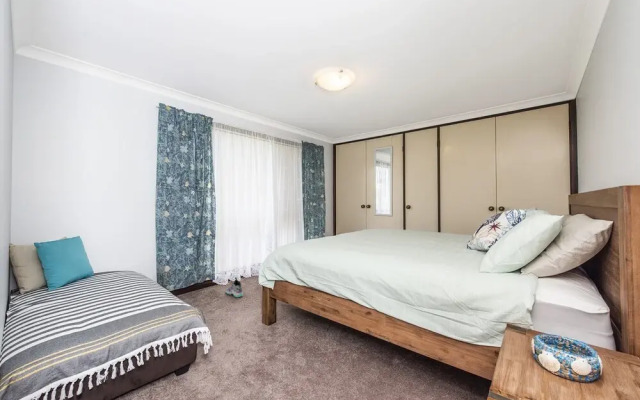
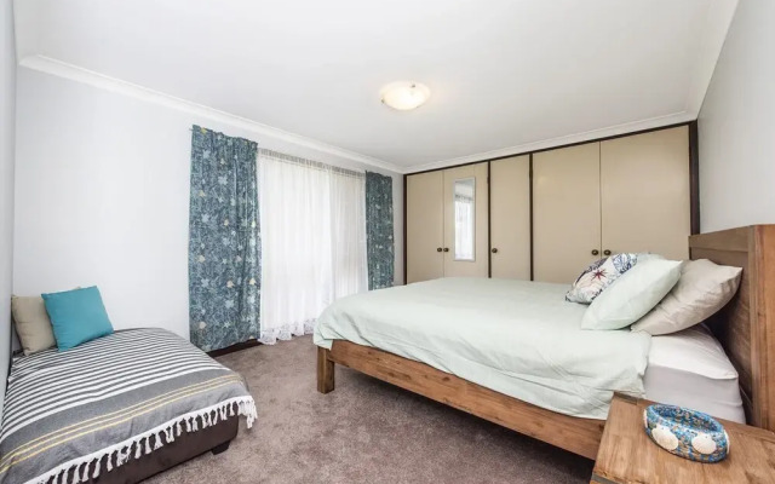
- sneaker (234, 285)
